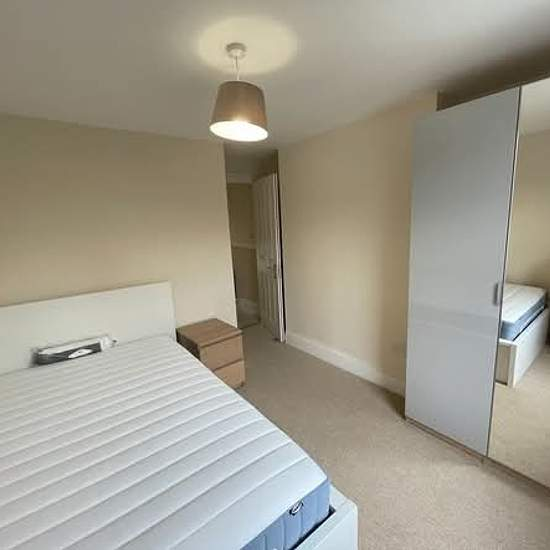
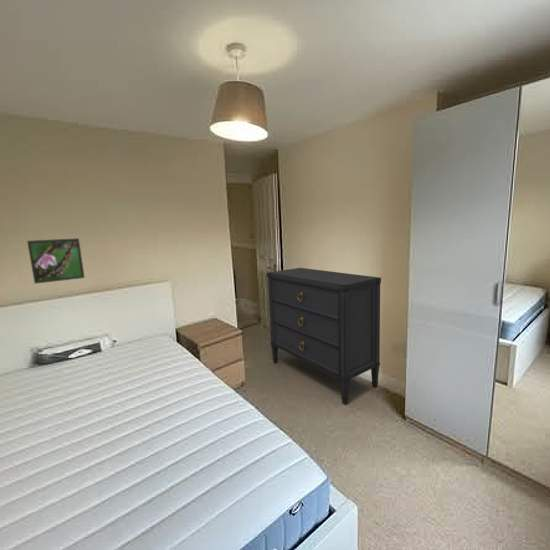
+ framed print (57, 260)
+ dresser (318, 325)
